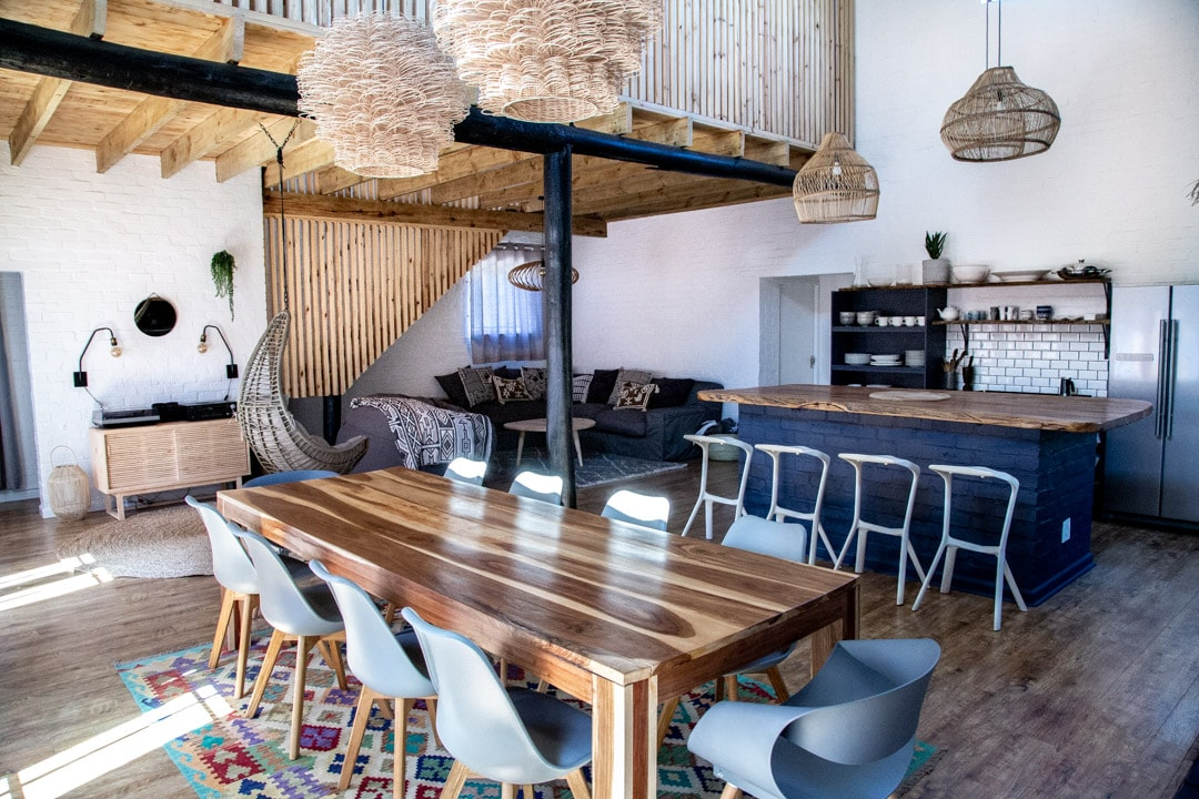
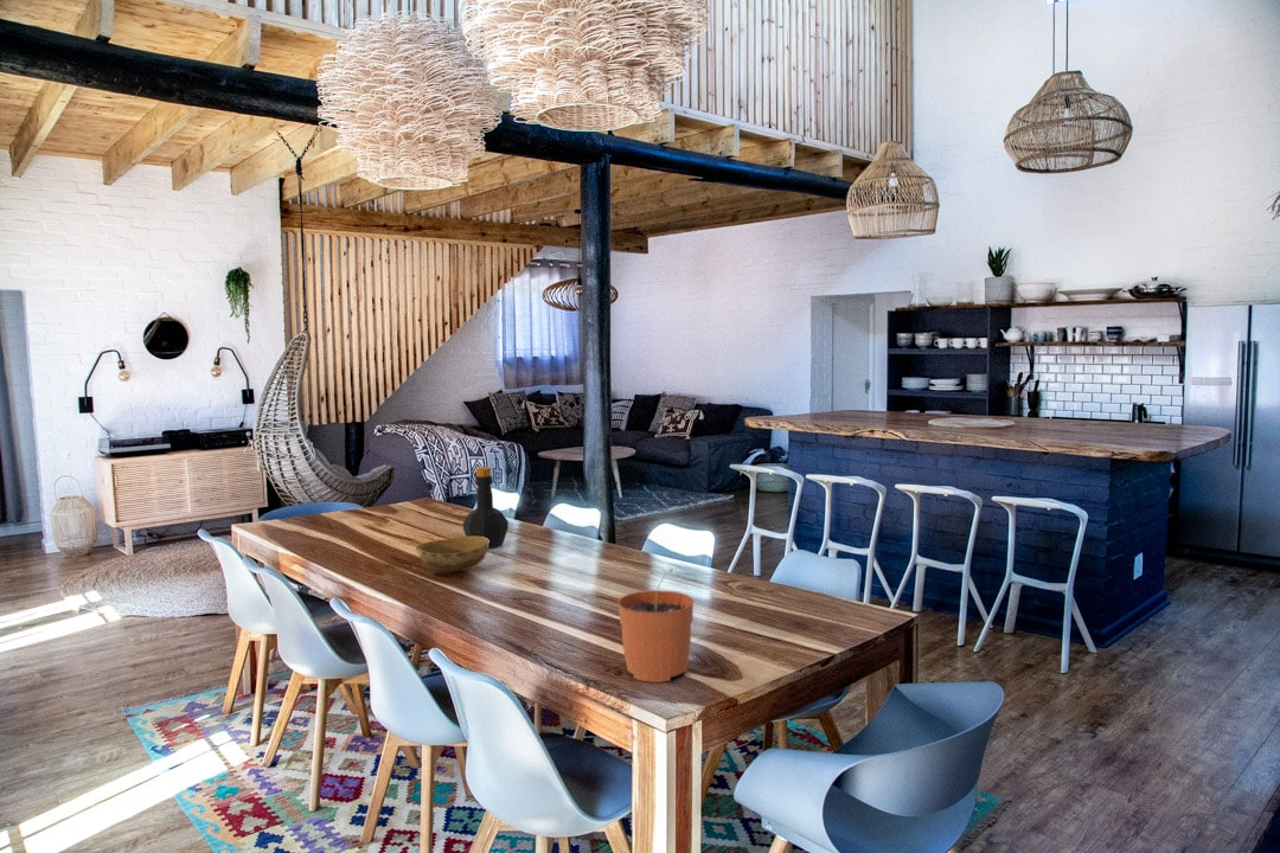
+ bowl (453, 556)
+ bottle (485, 506)
+ plant pot (655, 617)
